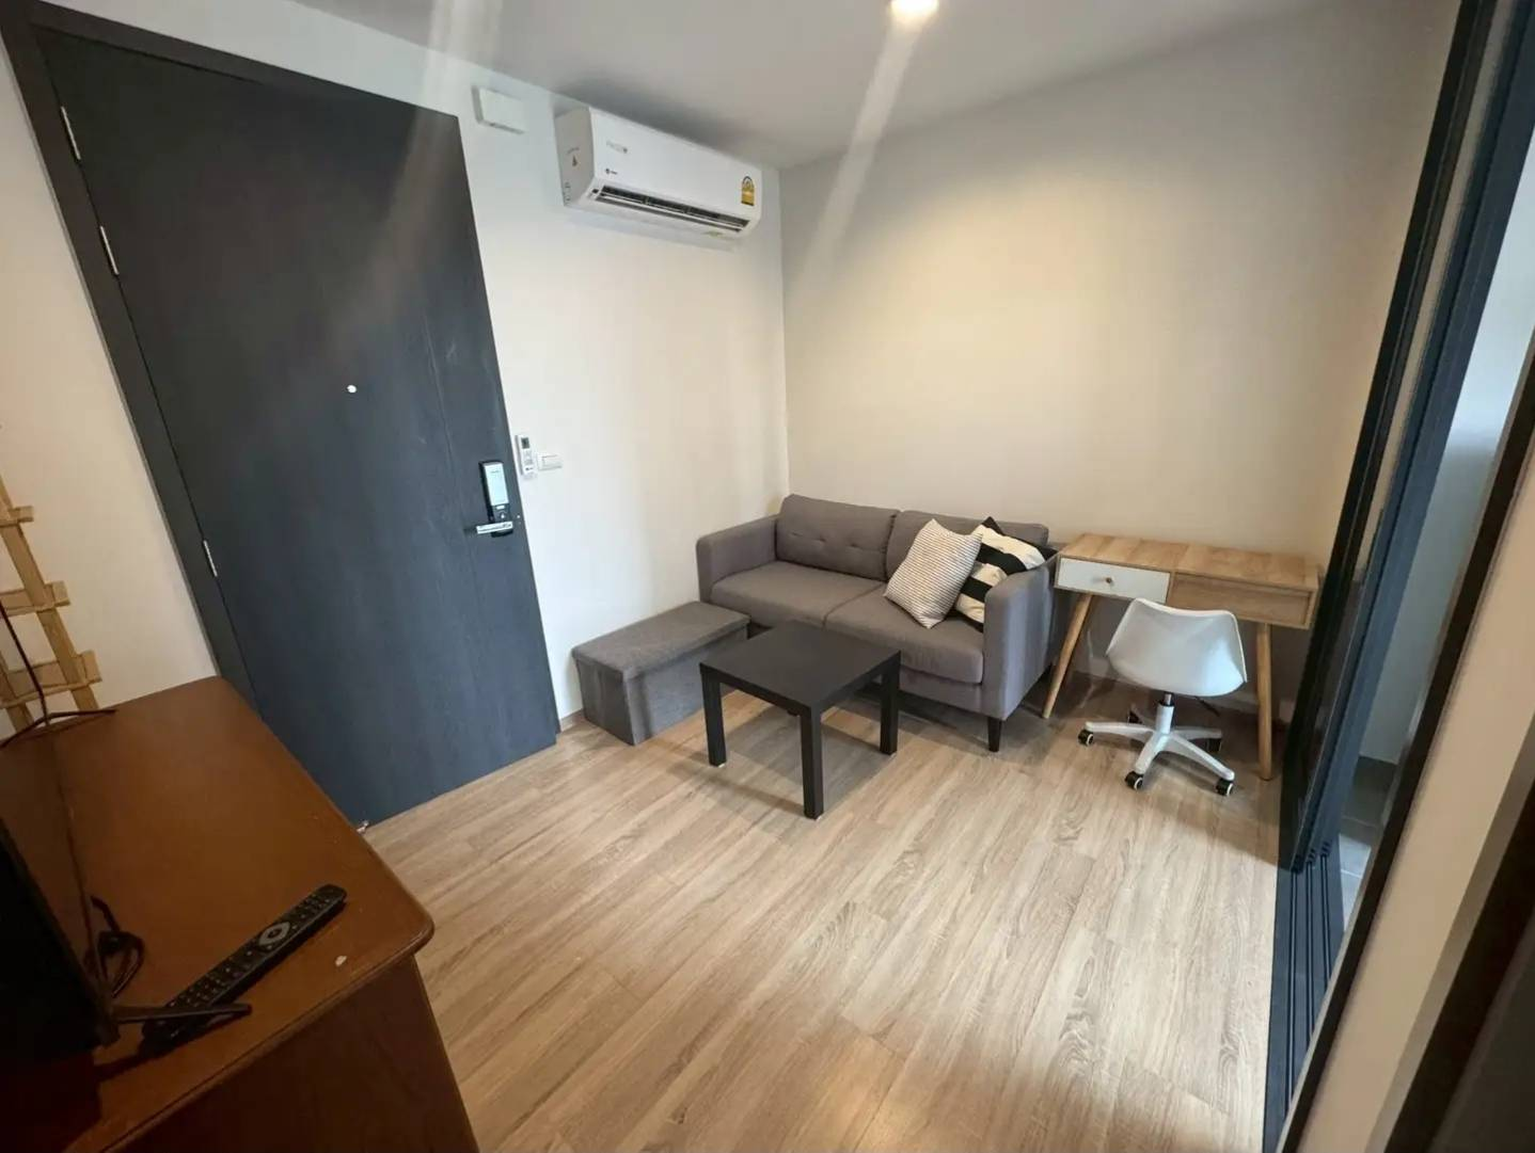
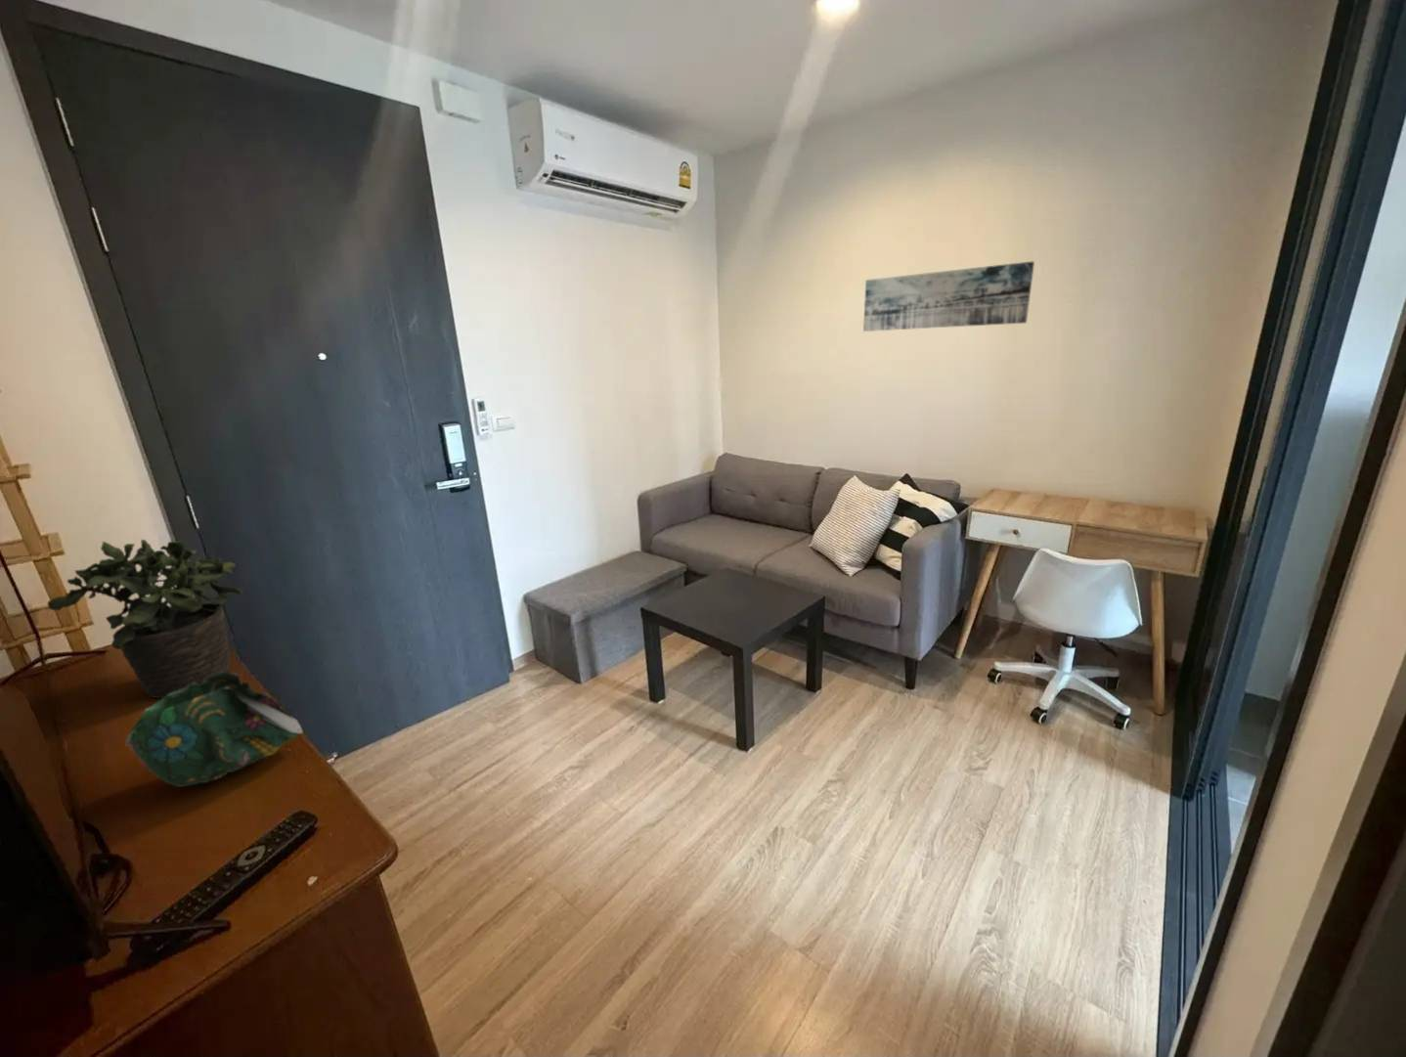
+ wall art (941, 299)
+ potted plant (156, 612)
+ decorative bowl (216, 726)
